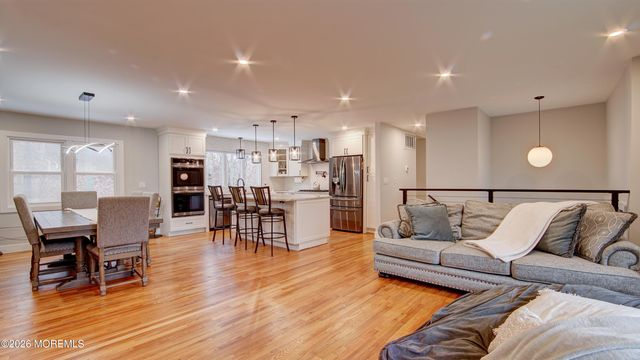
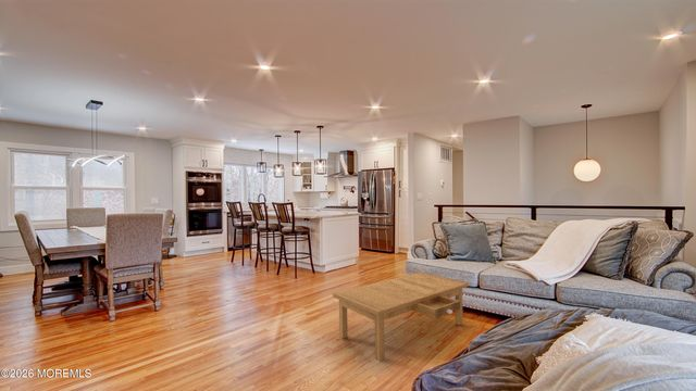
+ coffee table (403, 308)
